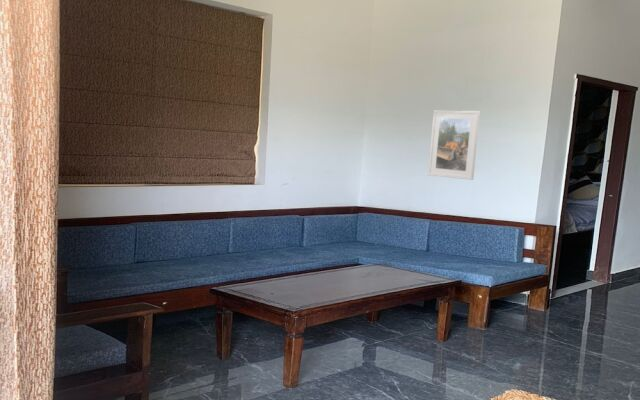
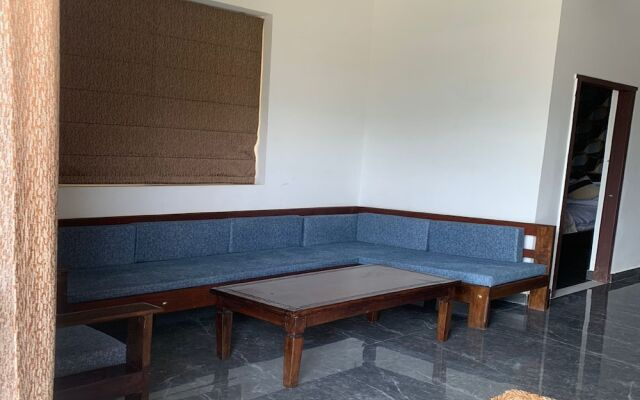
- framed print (453, 144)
